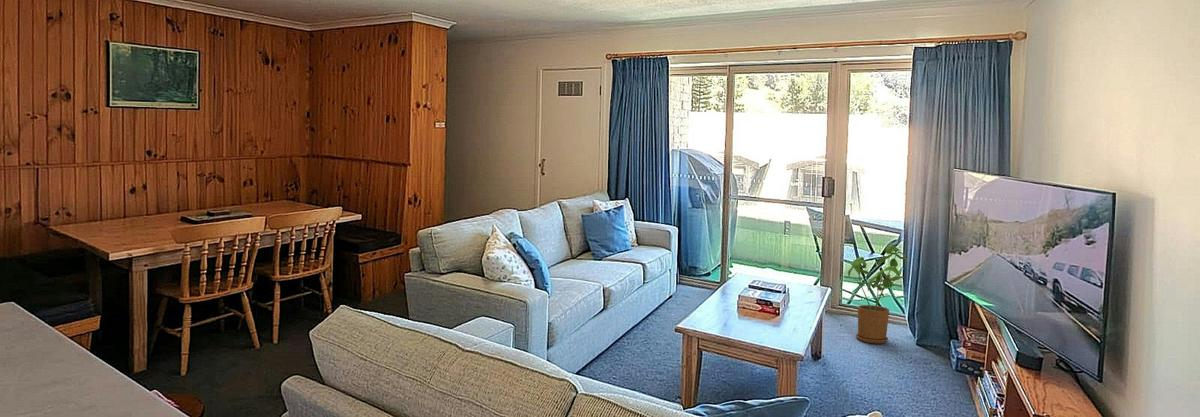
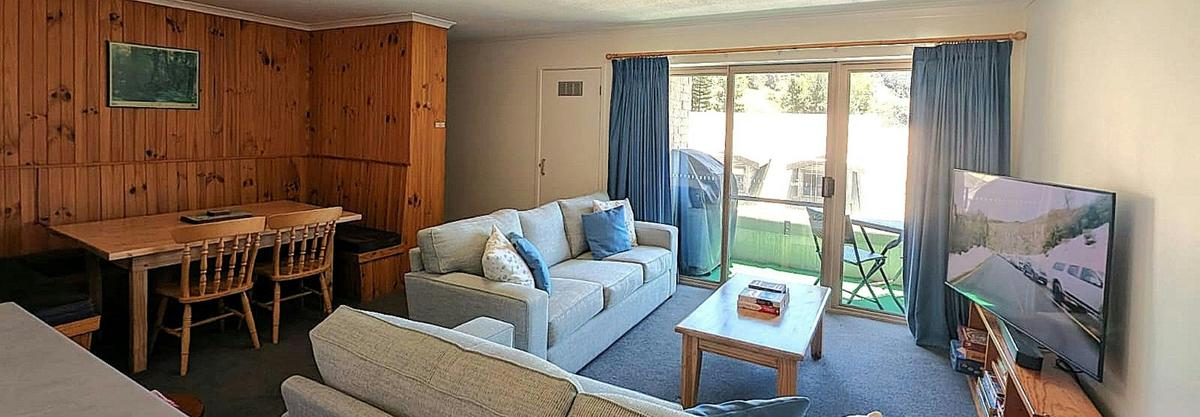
- house plant (877, 293)
